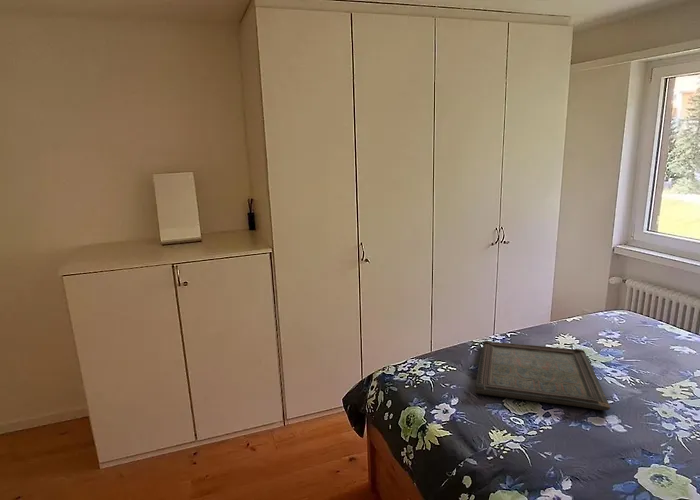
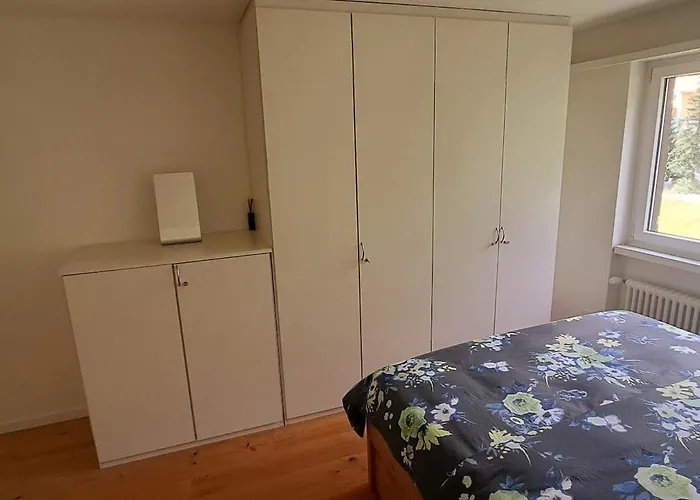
- serving tray (536, 370)
